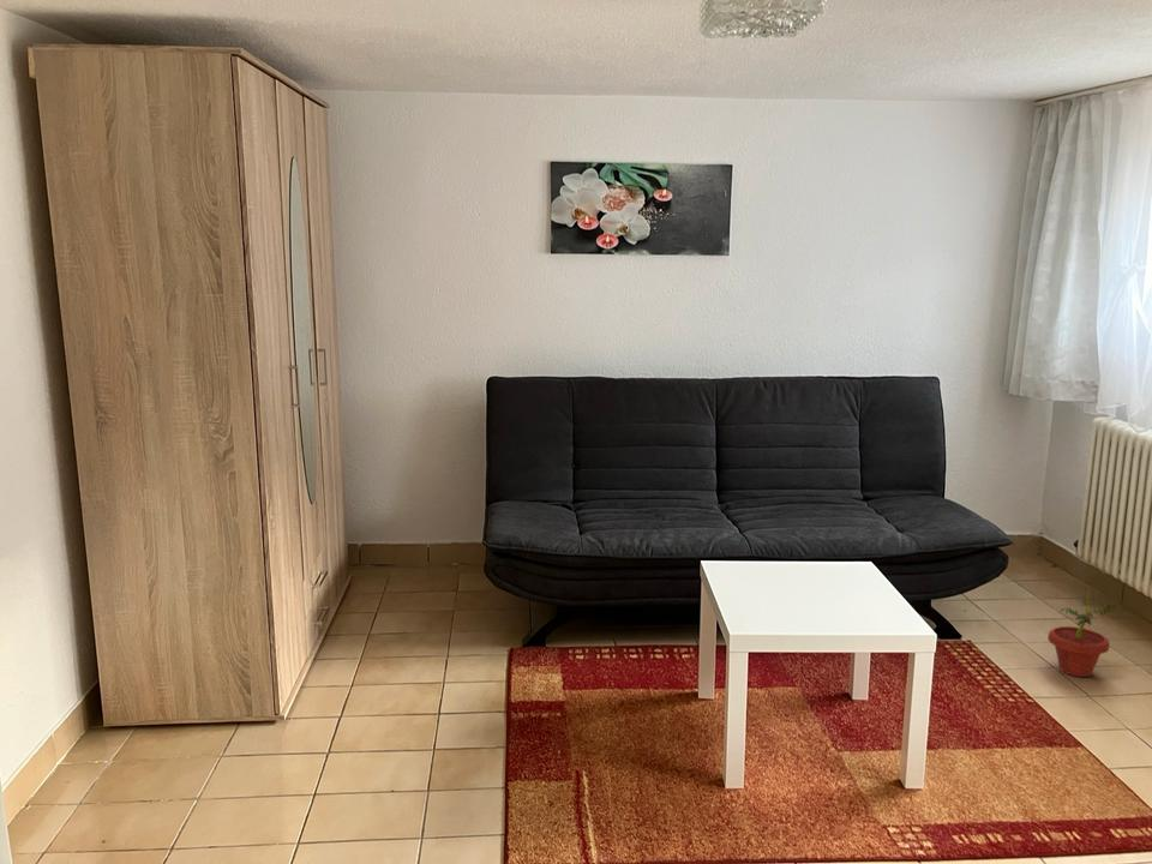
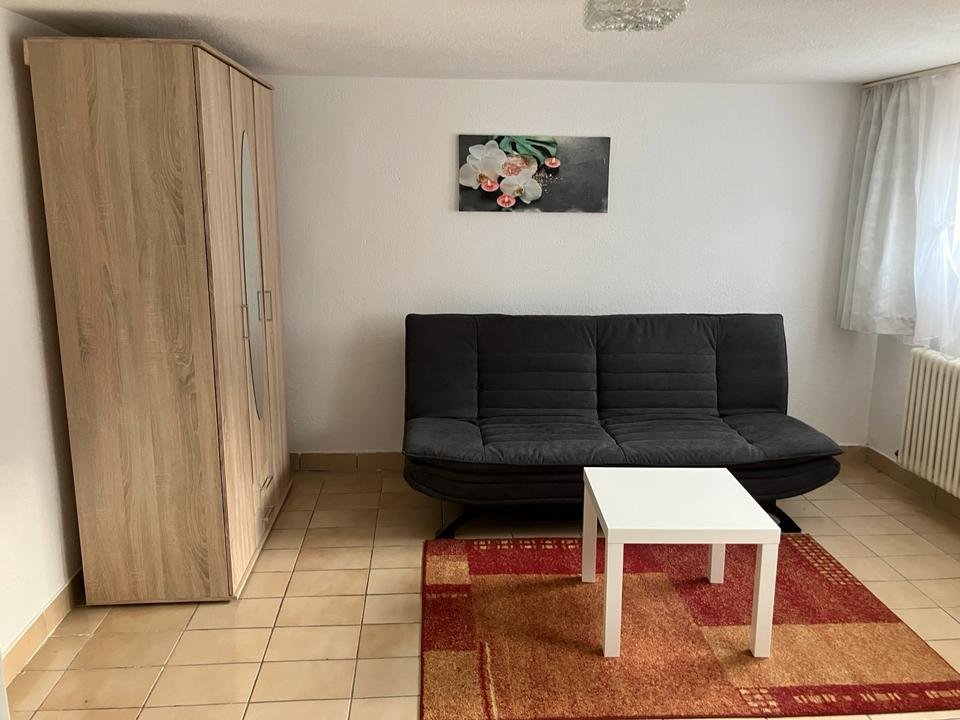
- potted plant (1080, 630)
